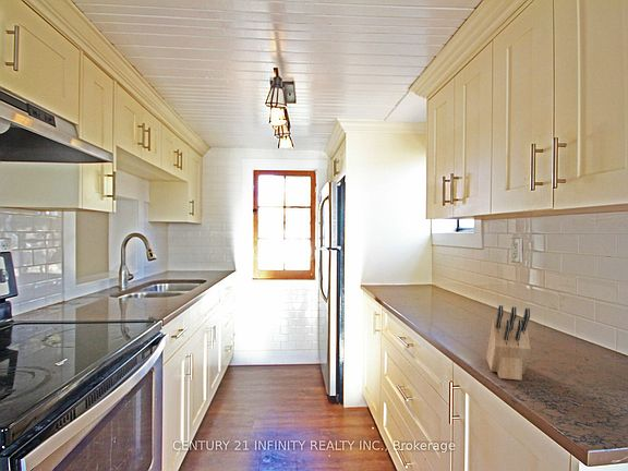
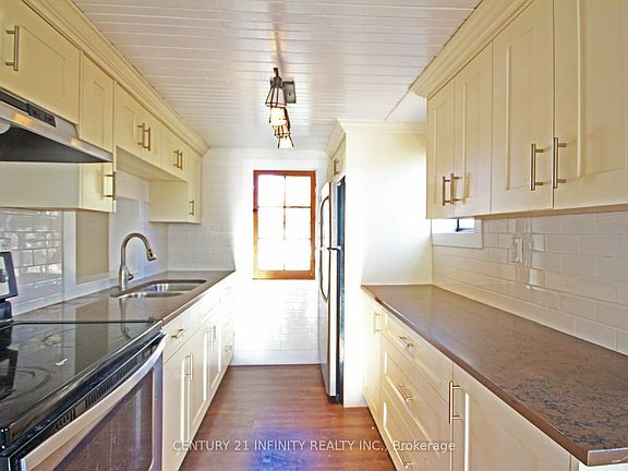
- knife block (507, 337)
